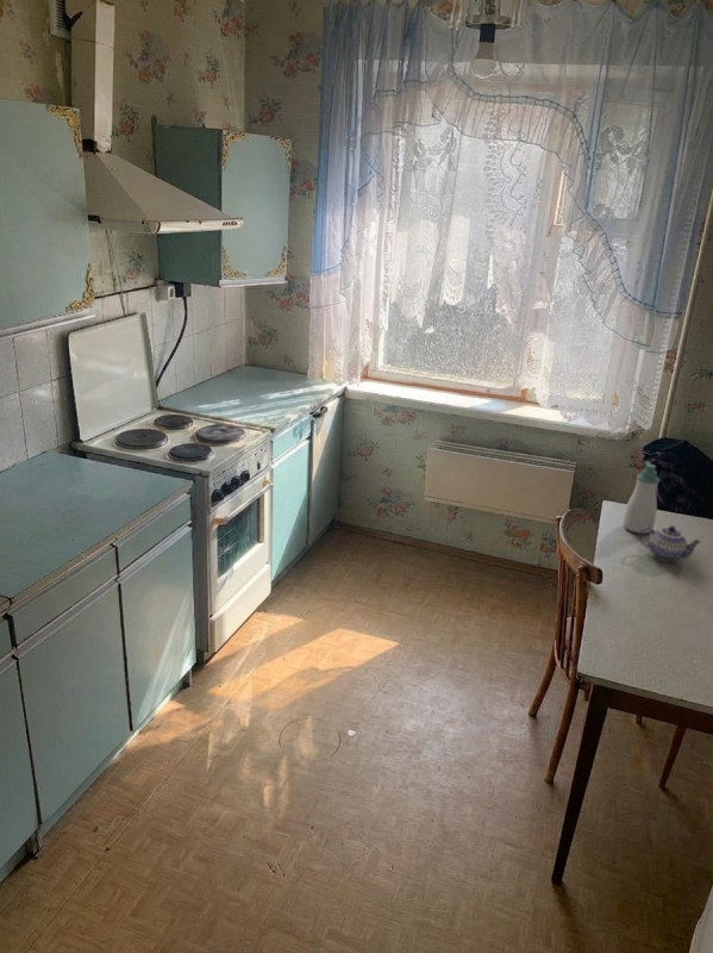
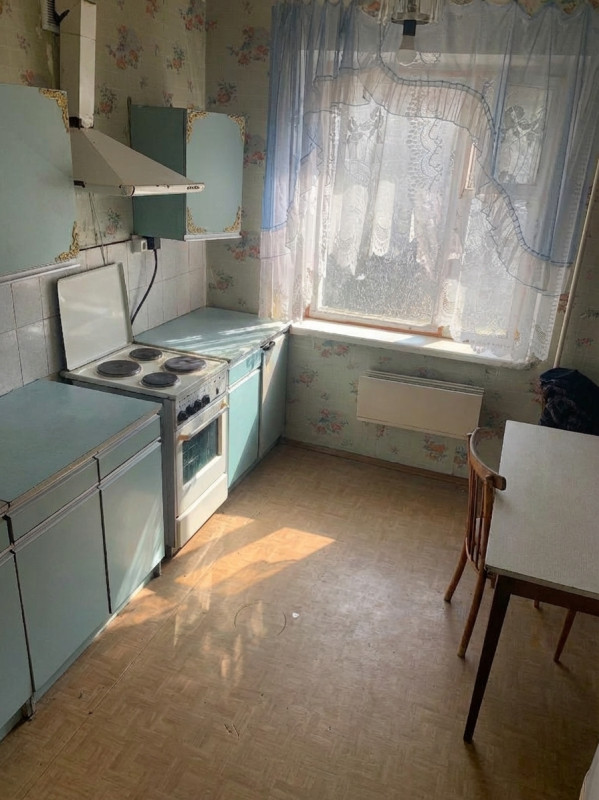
- teapot (668, 541)
- soap bottle (644, 497)
